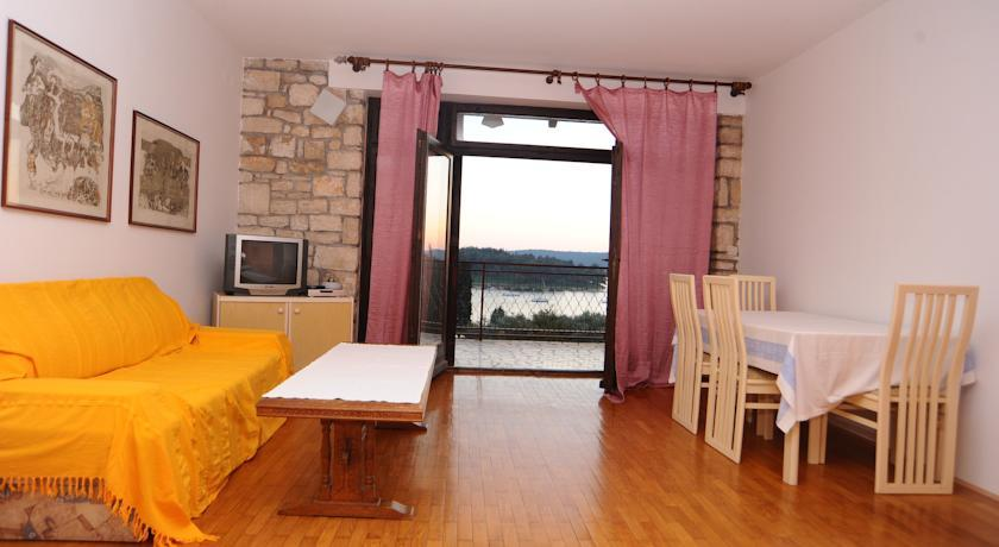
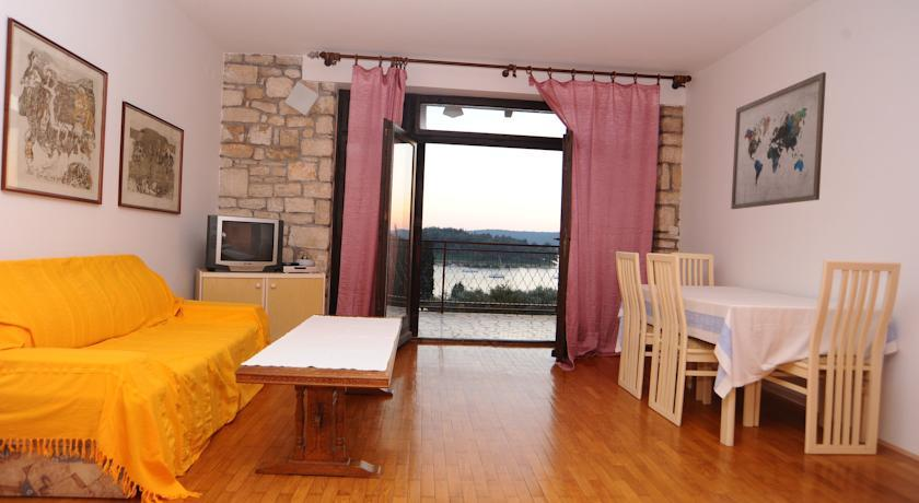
+ wall art (772, 149)
